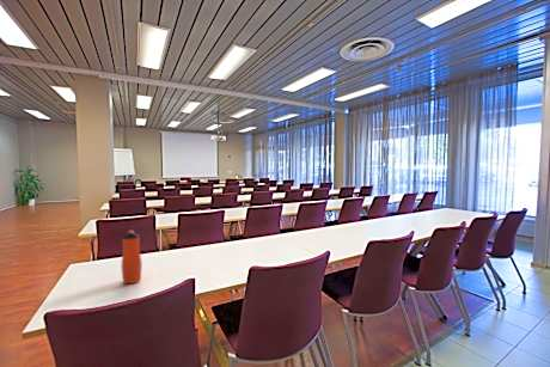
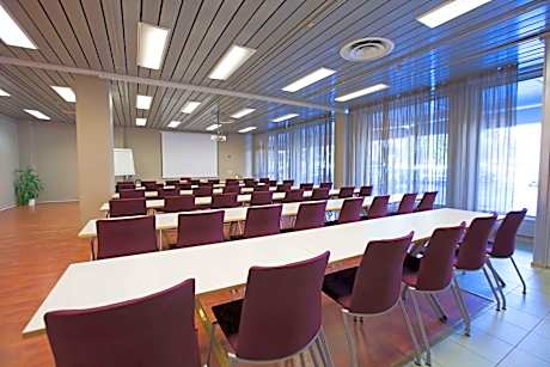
- water bottle (130, 256)
